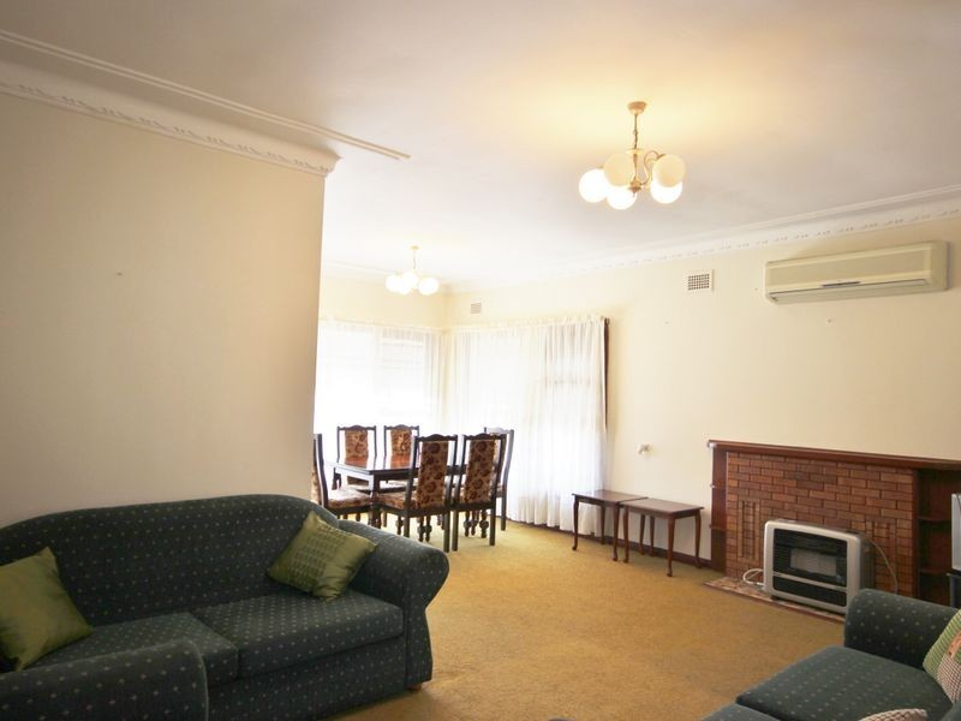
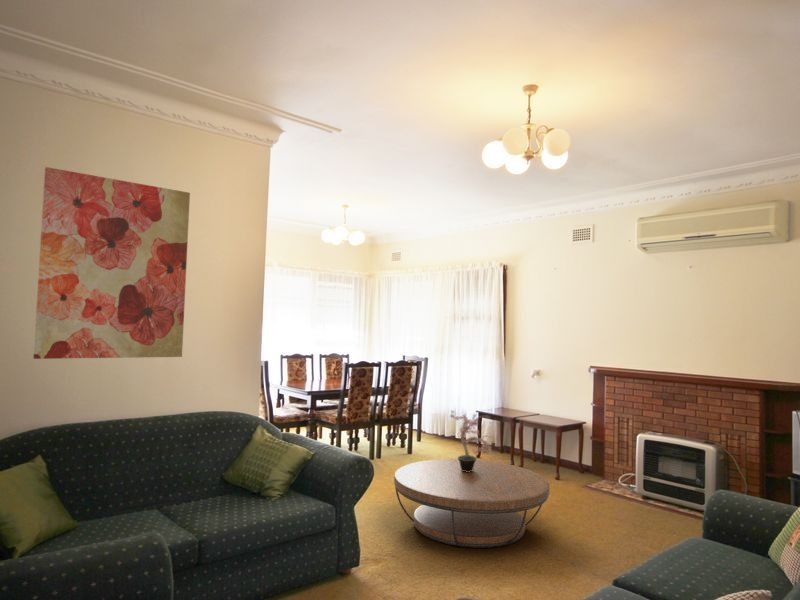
+ potted plant (471, 441)
+ wall art (118, 268)
+ coffee table (470, 501)
